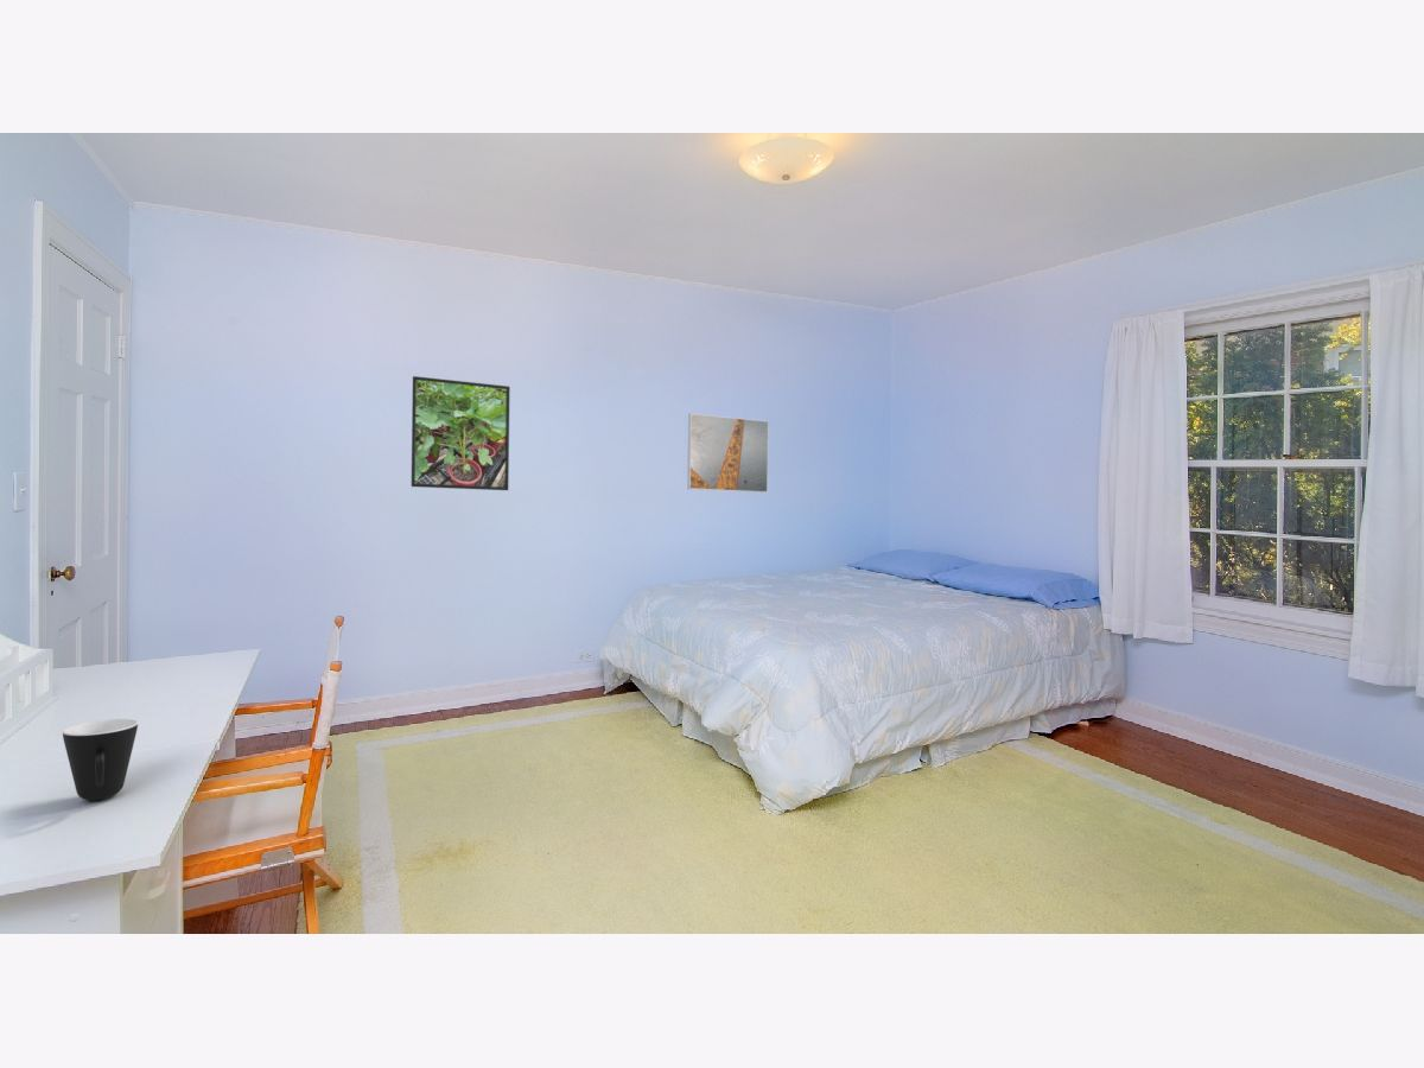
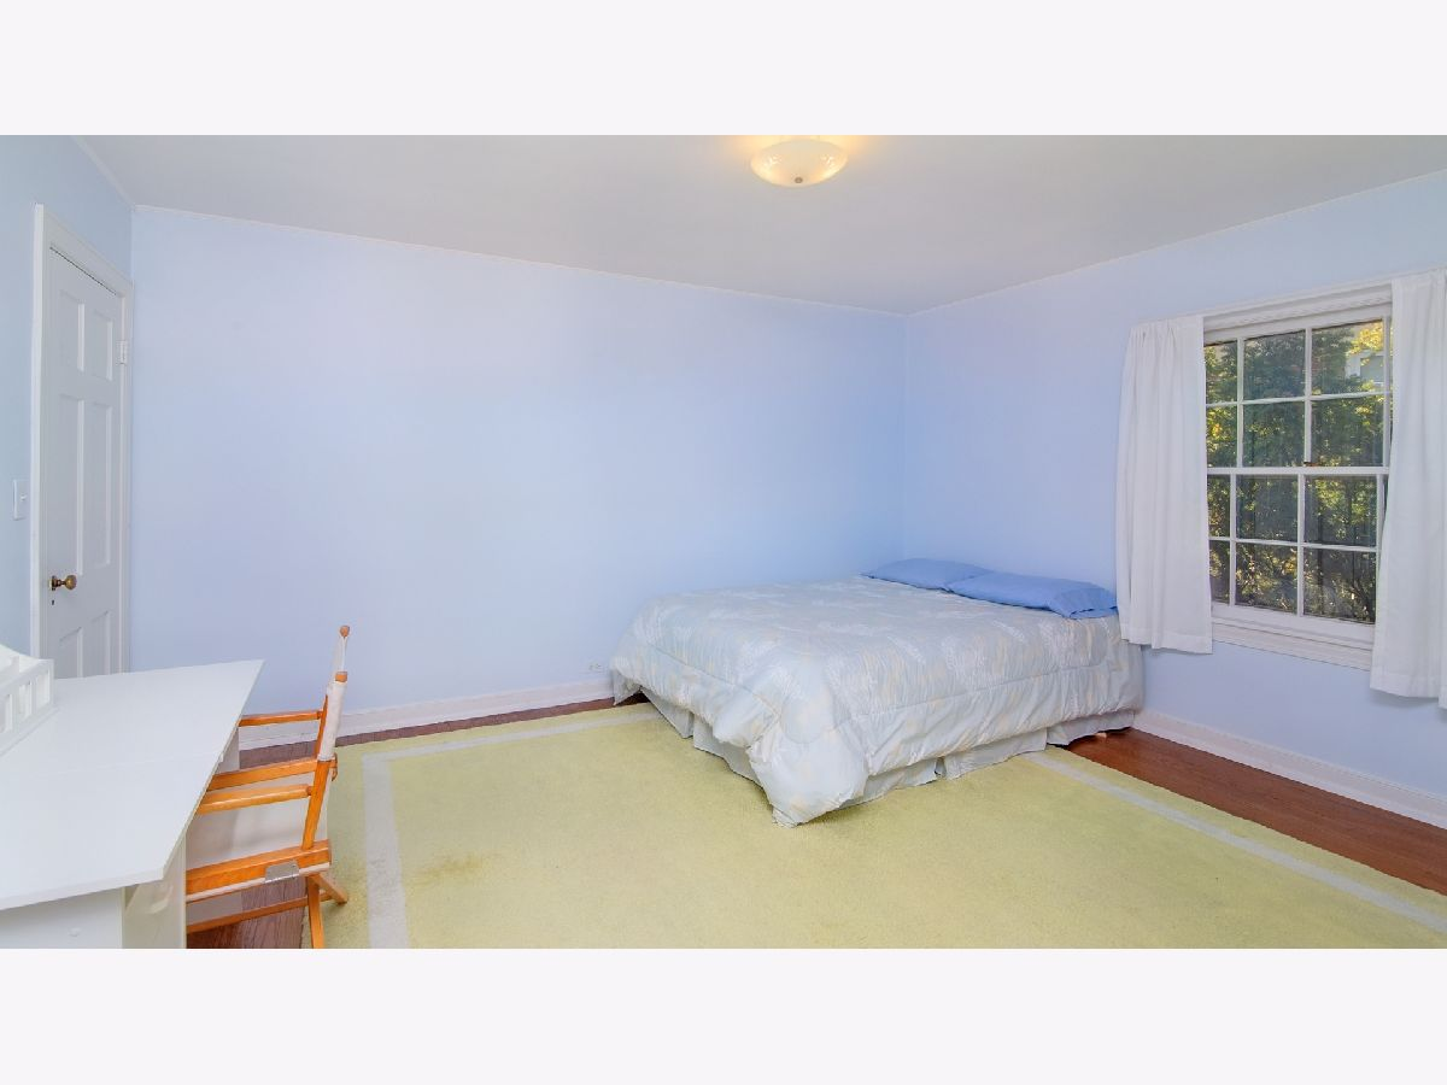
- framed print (462, 434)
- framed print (729, 453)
- mug (100, 763)
